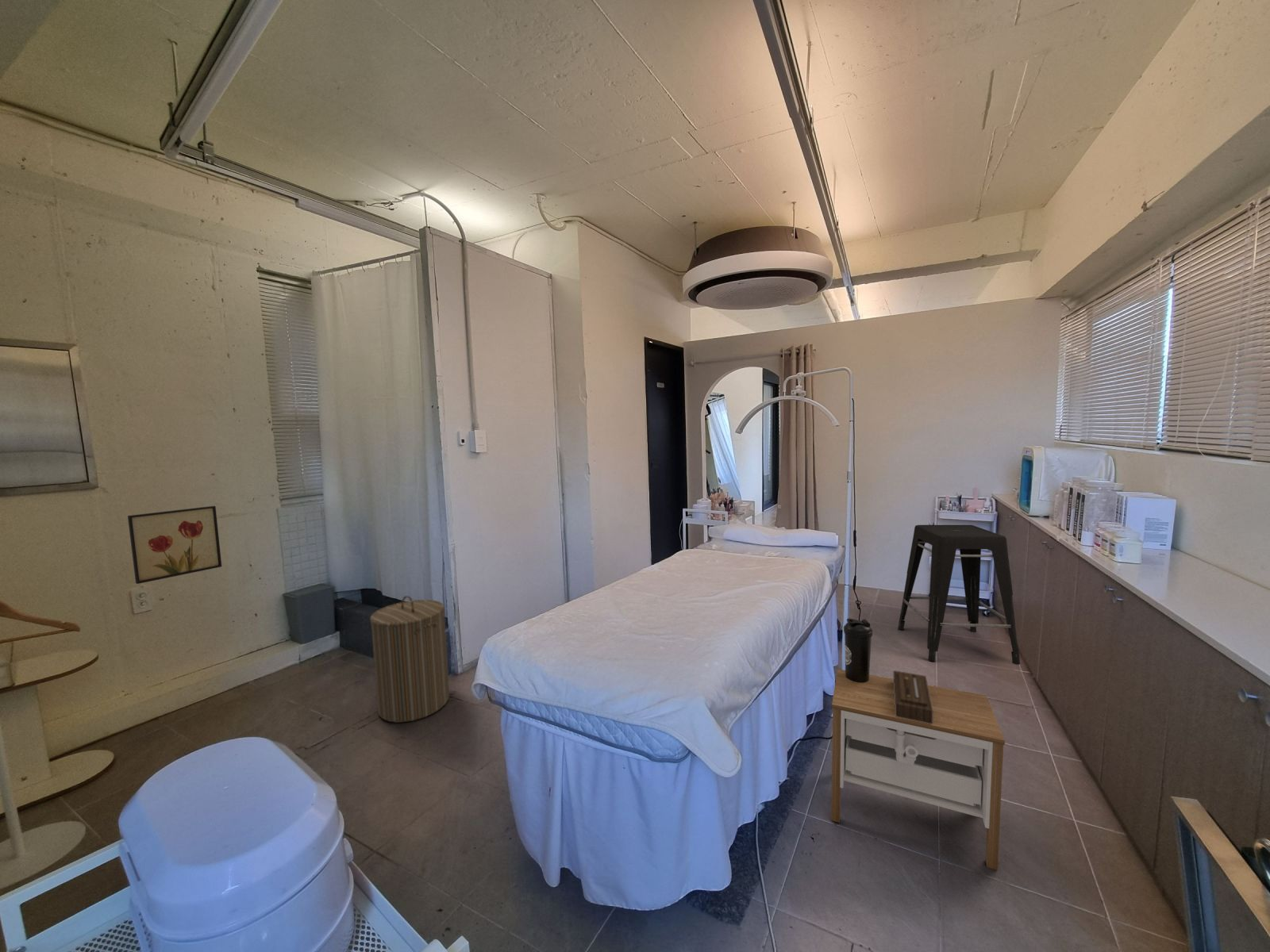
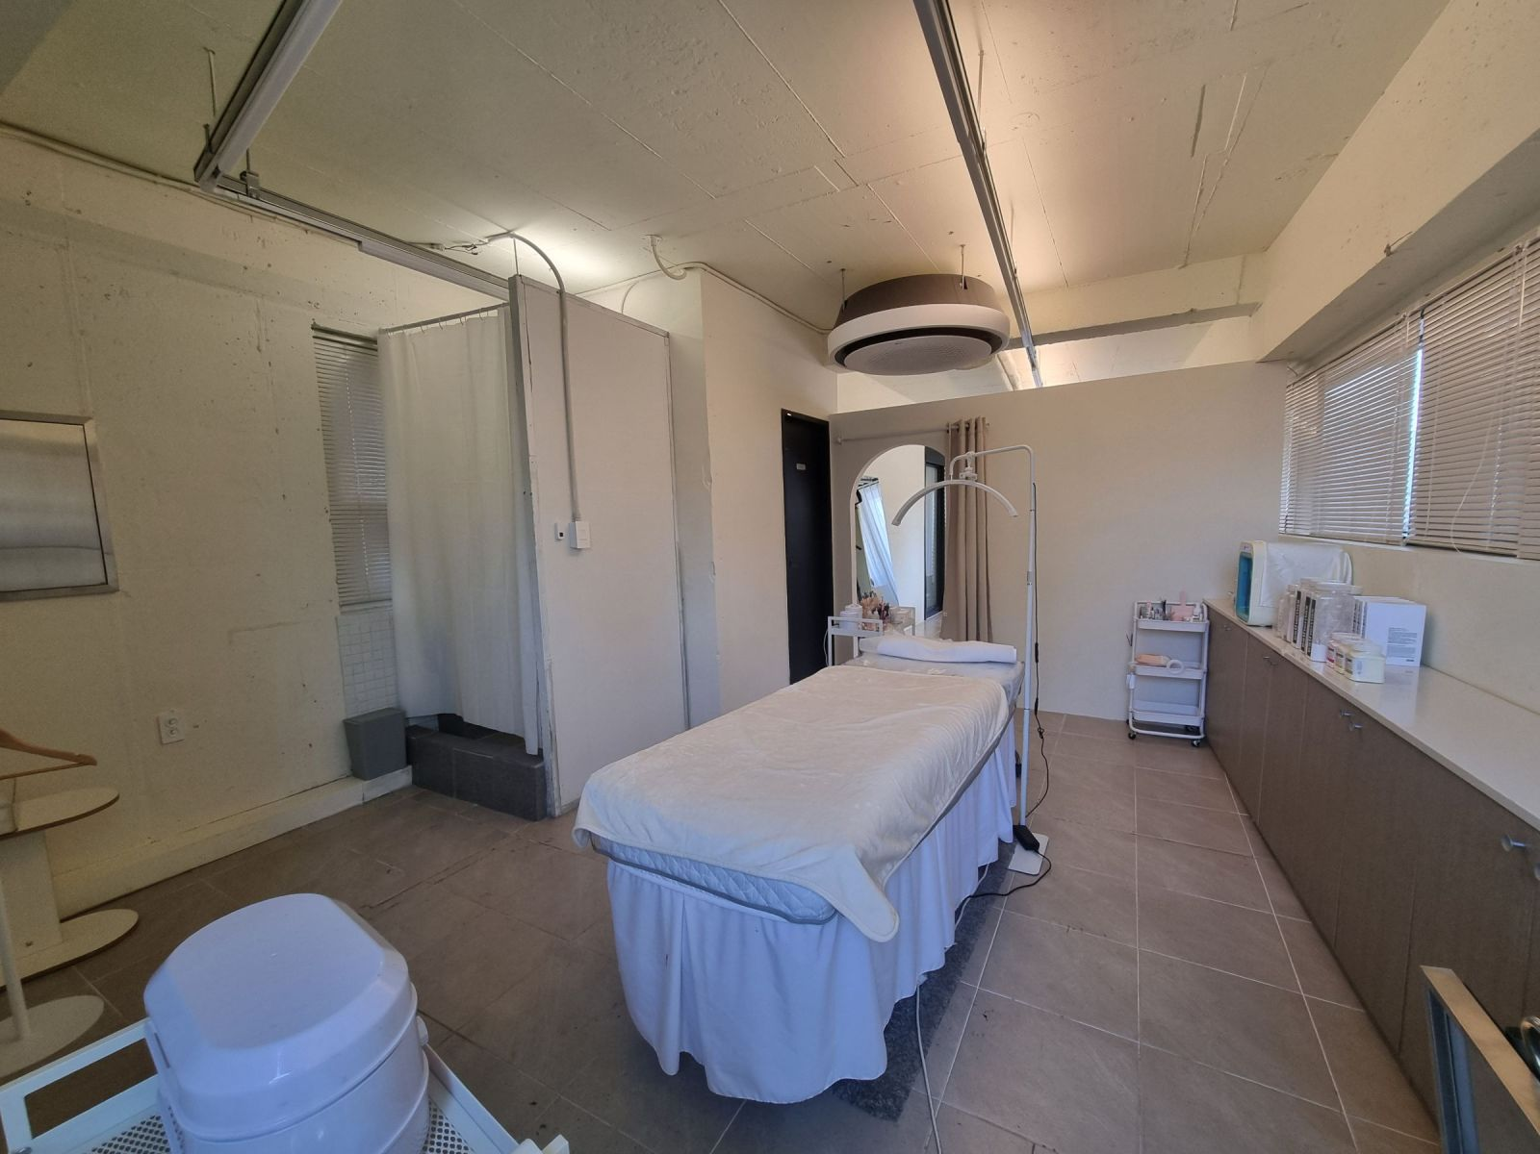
- water bottle (857, 648)
- nightstand (908, 757)
- tissue box (911, 692)
- wall art (177, 543)
- stool (949, 585)
- laundry hamper (410, 650)
